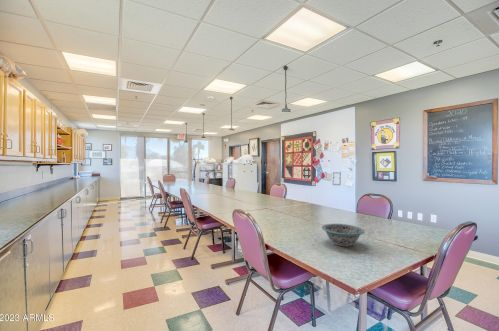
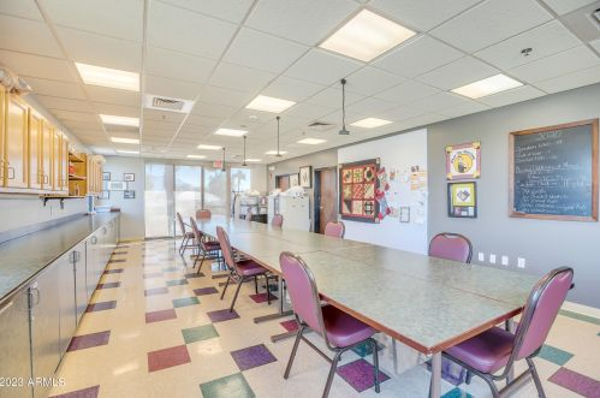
- decorative bowl (342, 236)
